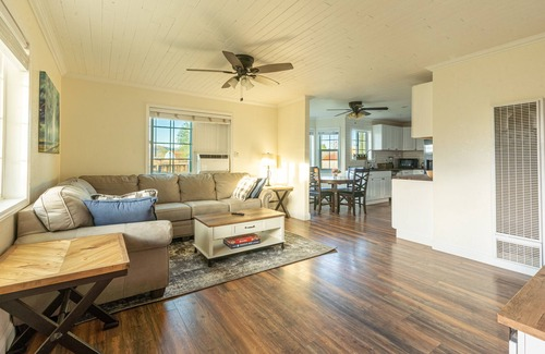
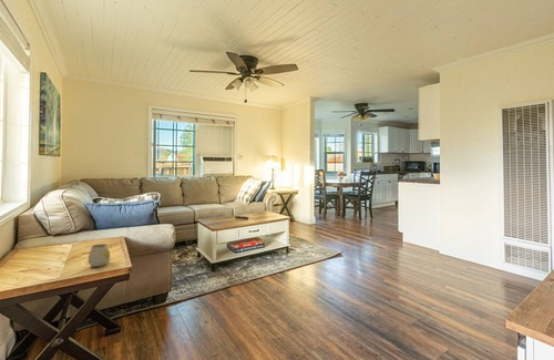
+ mug (100, 254)
